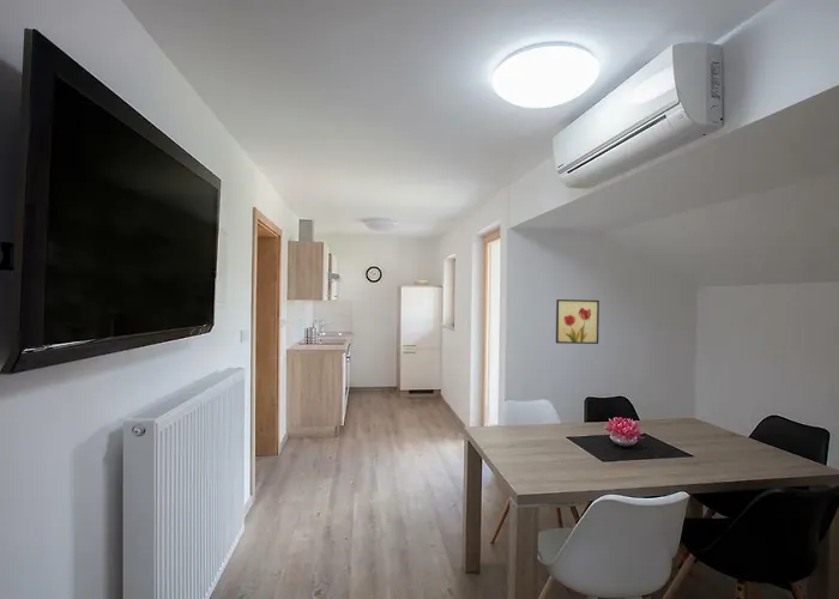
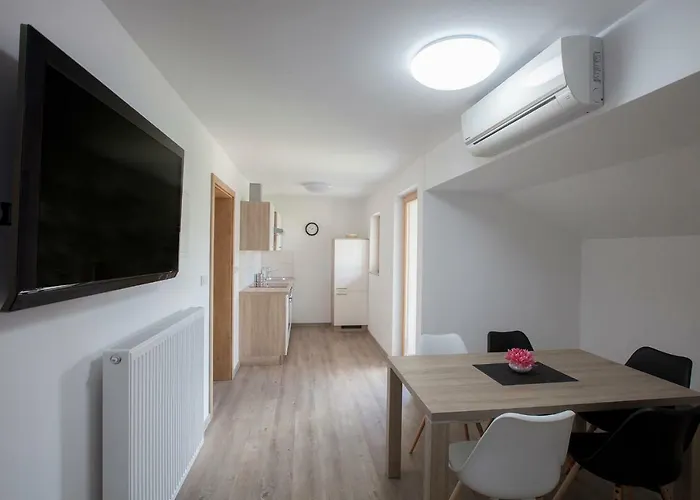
- wall art (577, 321)
